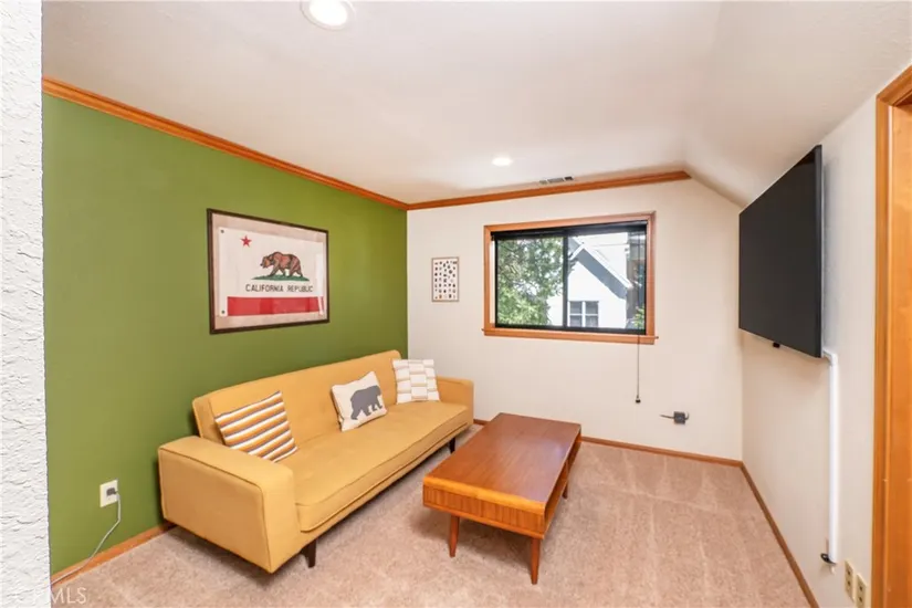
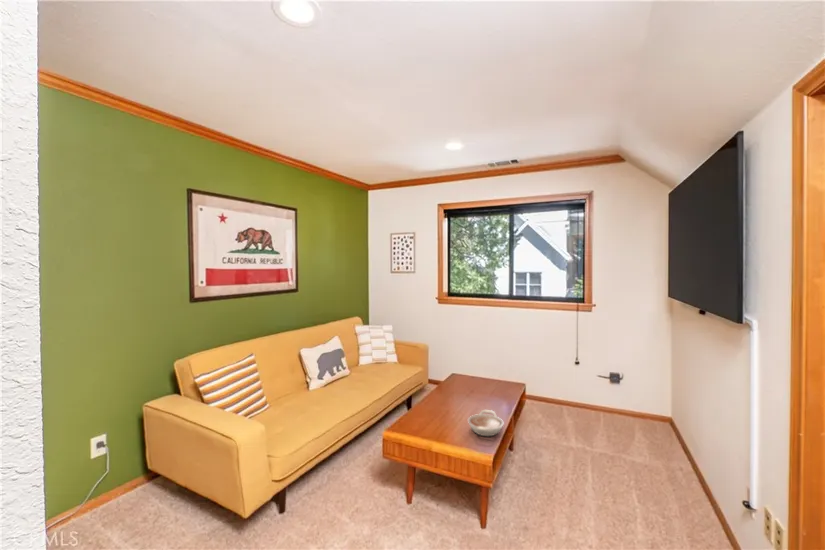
+ bowl (485, 424)
